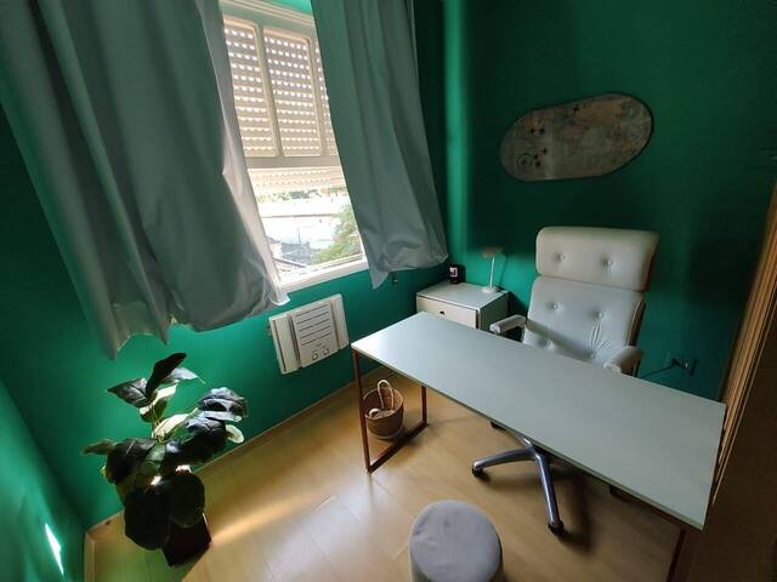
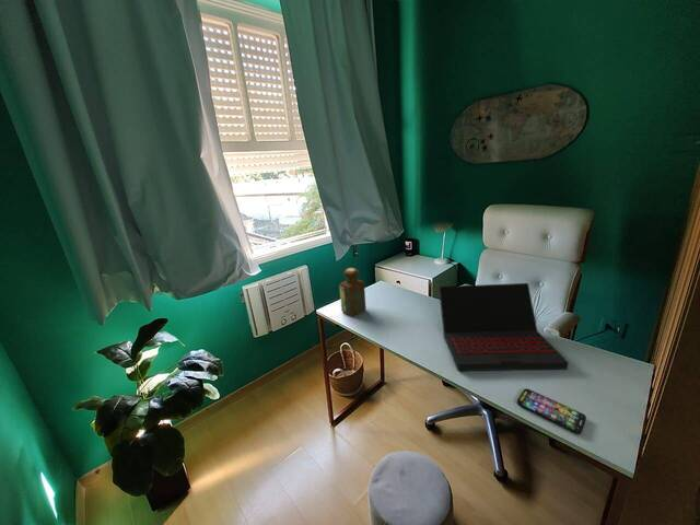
+ bottle (352, 290)
+ smartphone (549, 409)
+ laptop (494, 322)
